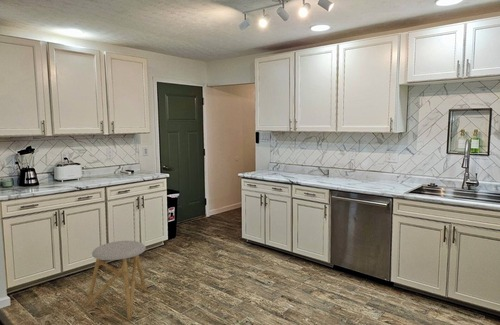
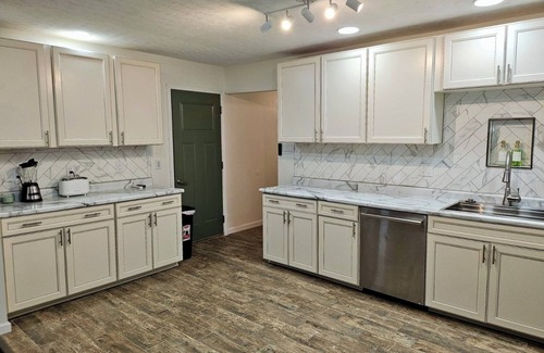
- stool (122, 277)
